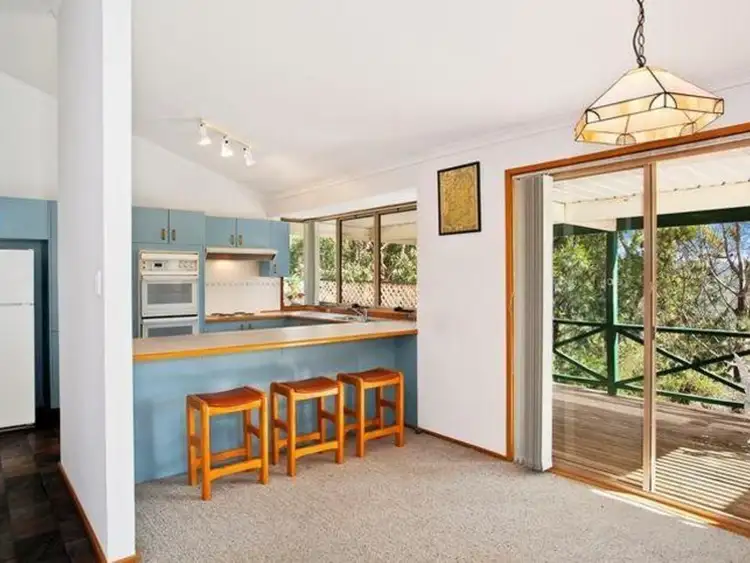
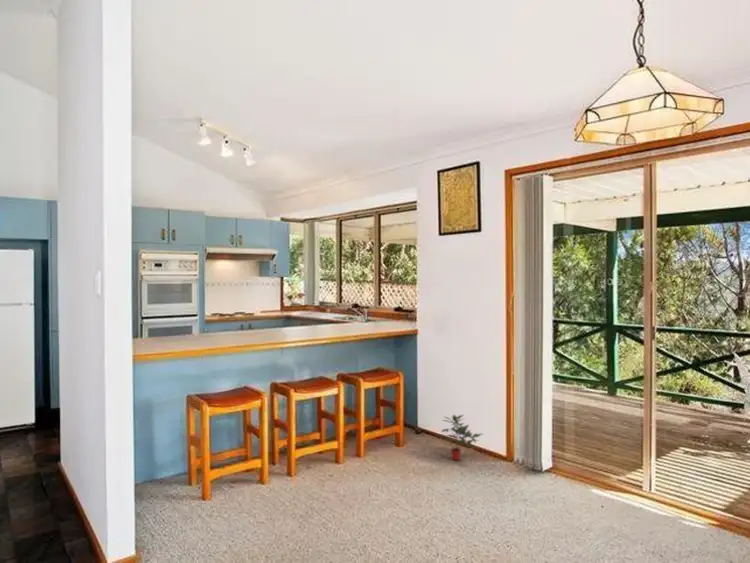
+ potted plant (462, 437)
